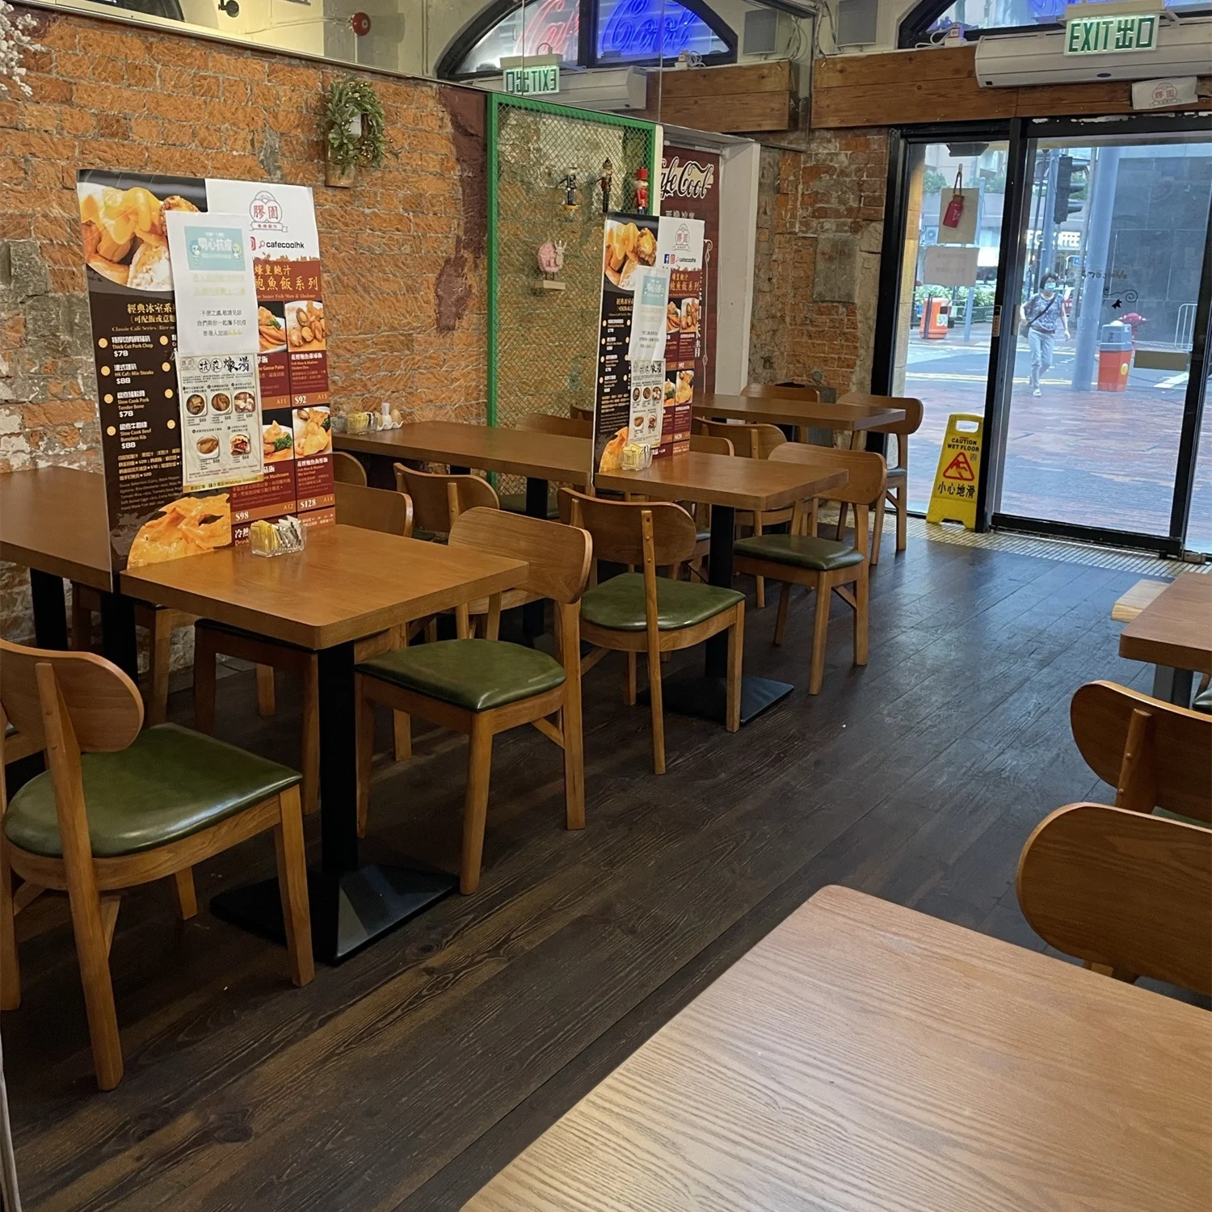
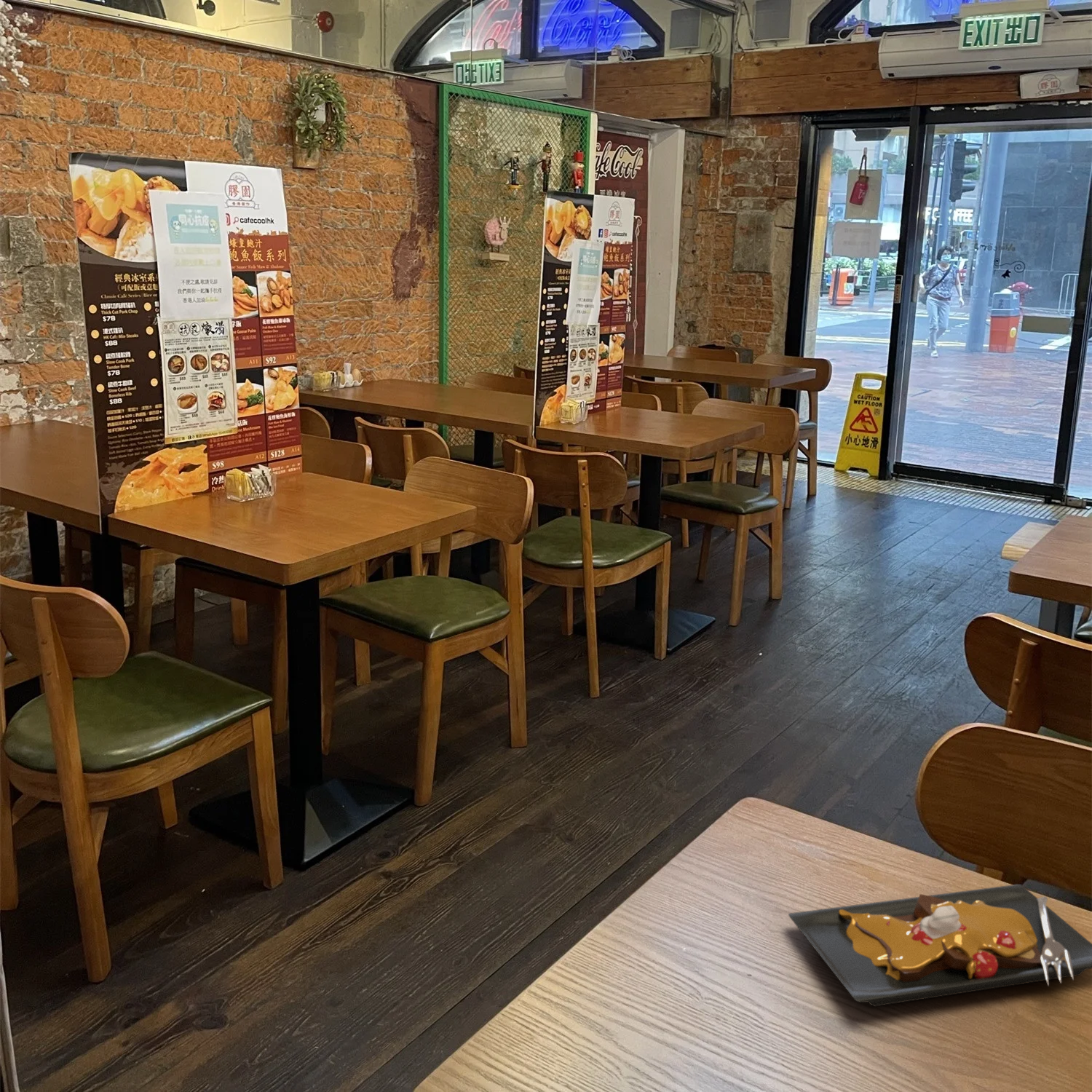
+ plate (960, 935)
